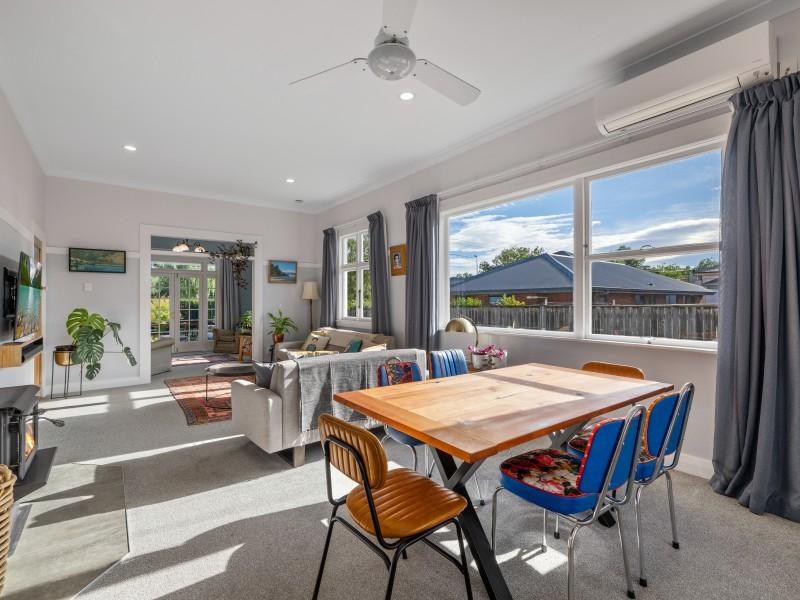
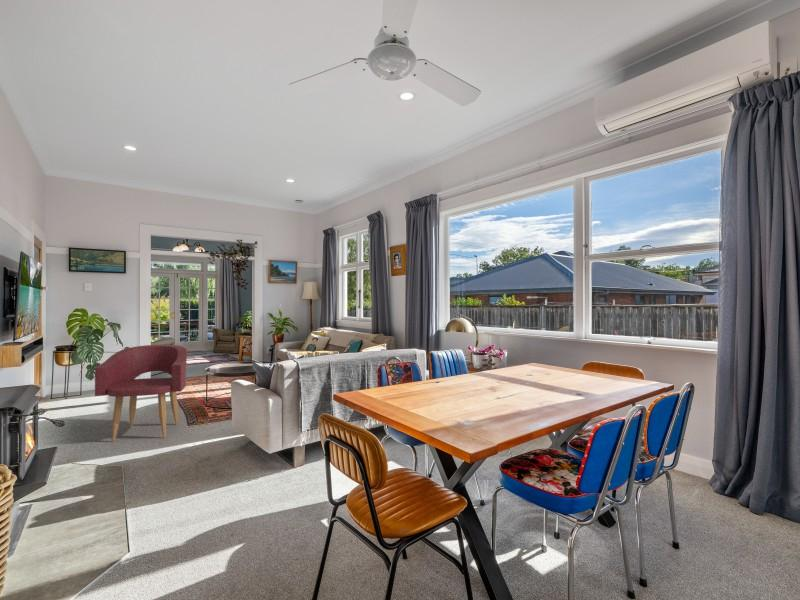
+ armchair (148, 389)
